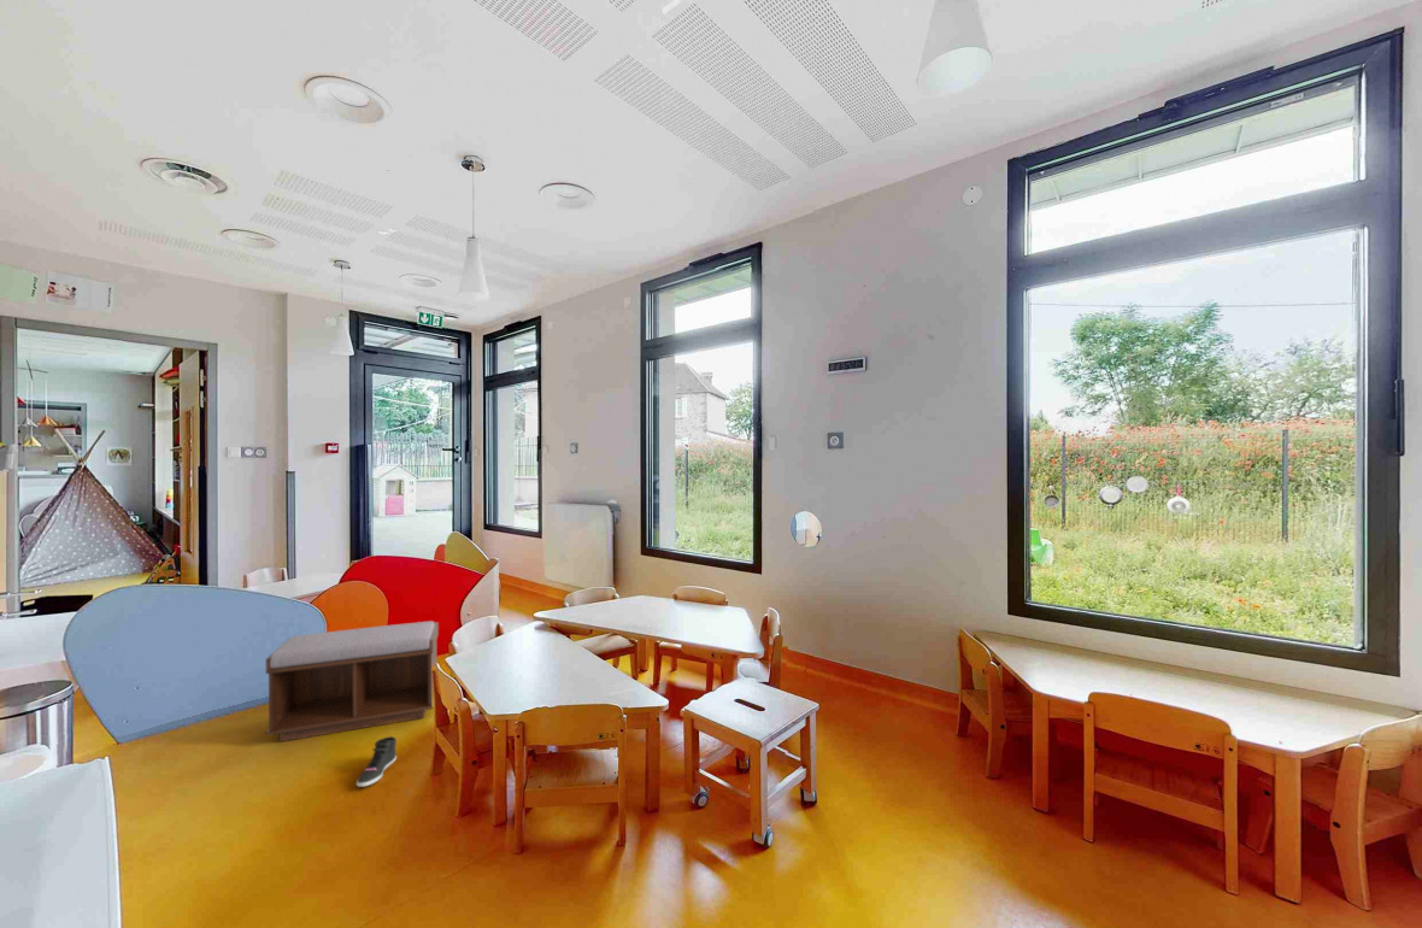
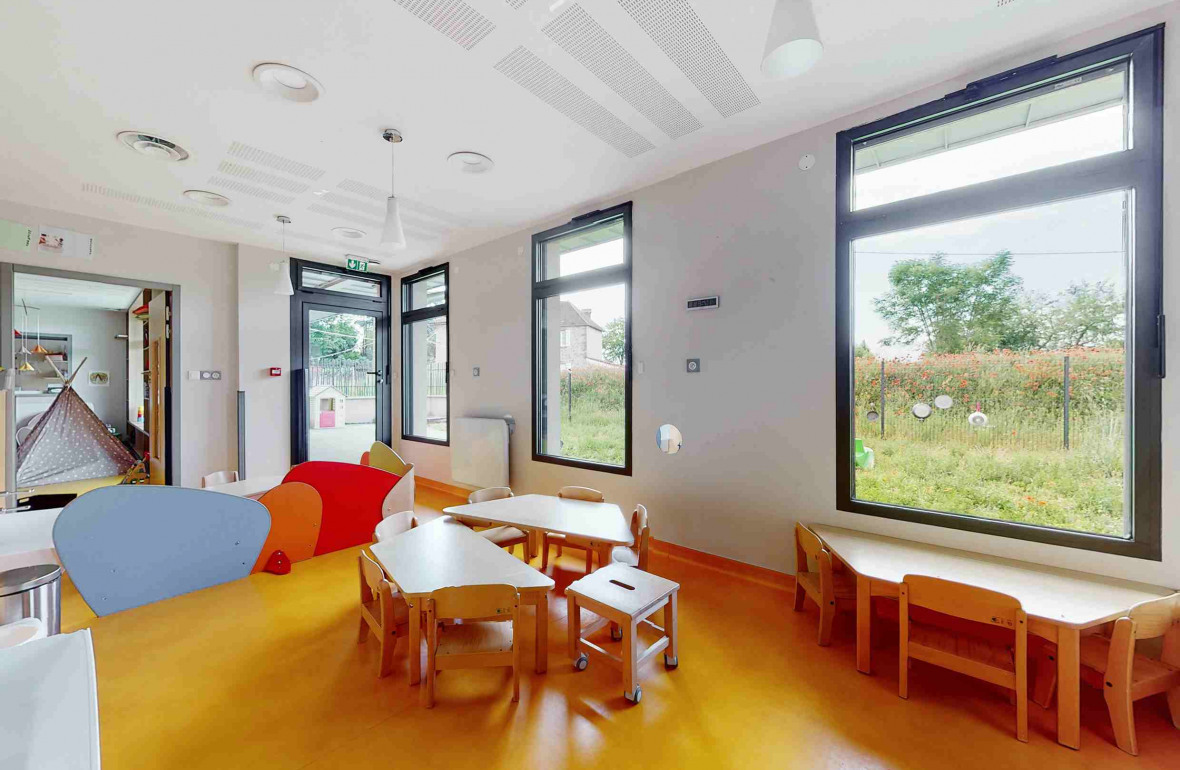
- sneaker (376, 758)
- bench (360, 675)
